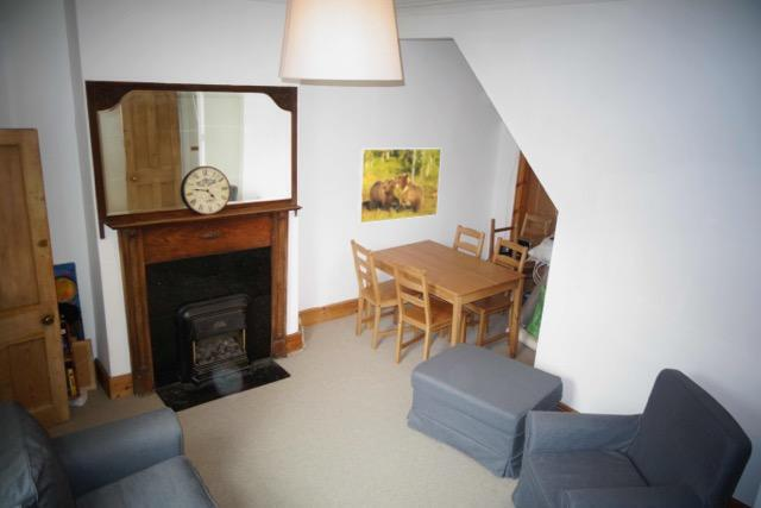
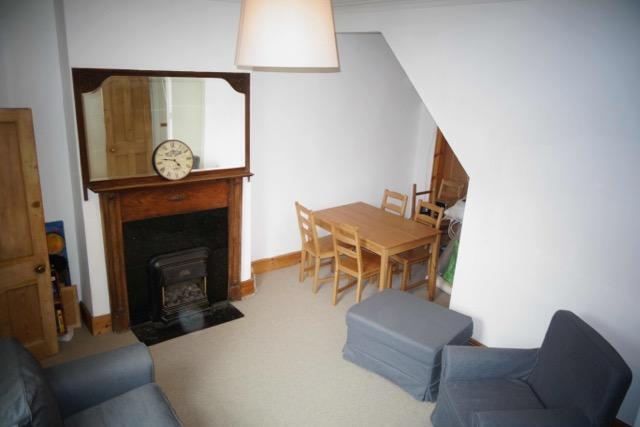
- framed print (401, 183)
